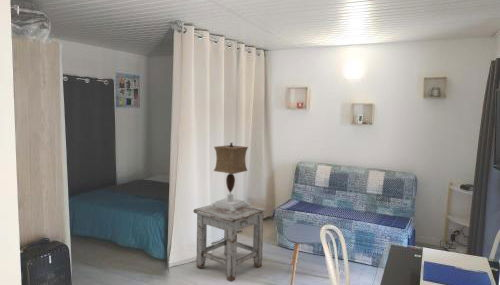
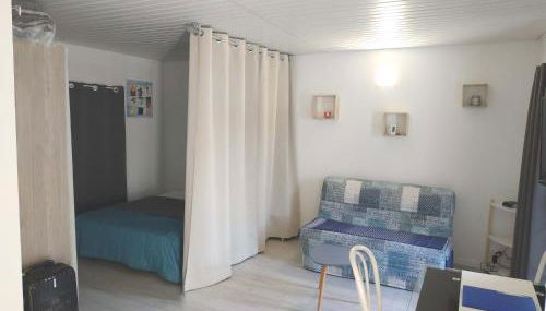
- table lamp (230, 174)
- stool (230, 237)
